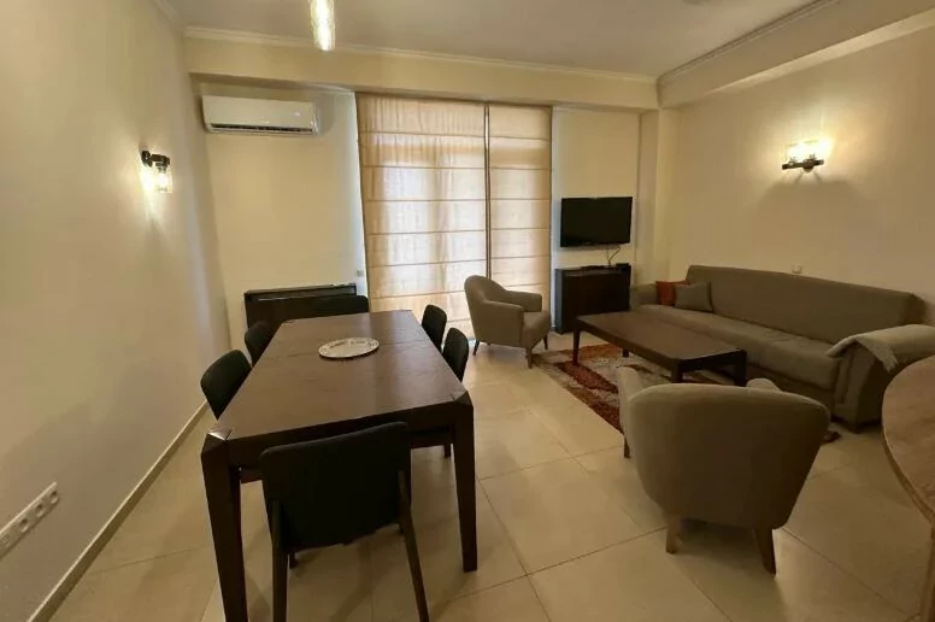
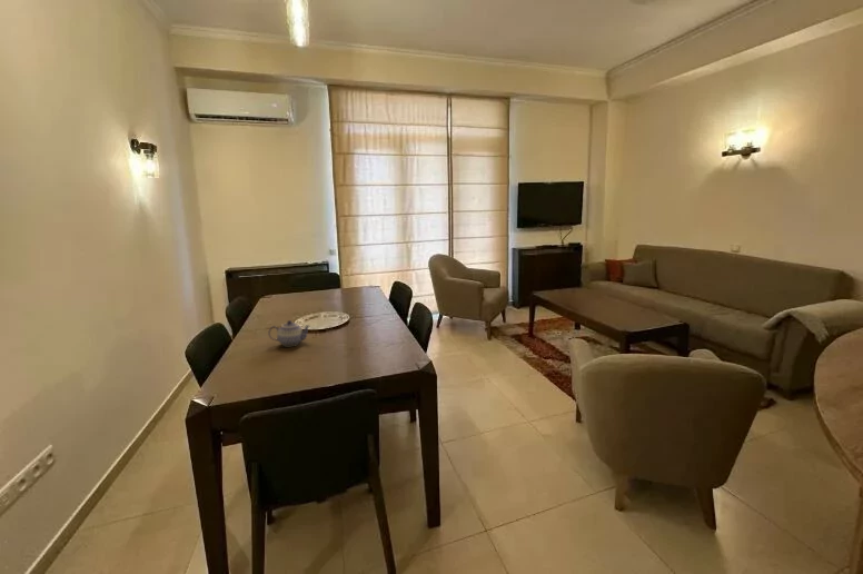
+ teapot (289, 331)
